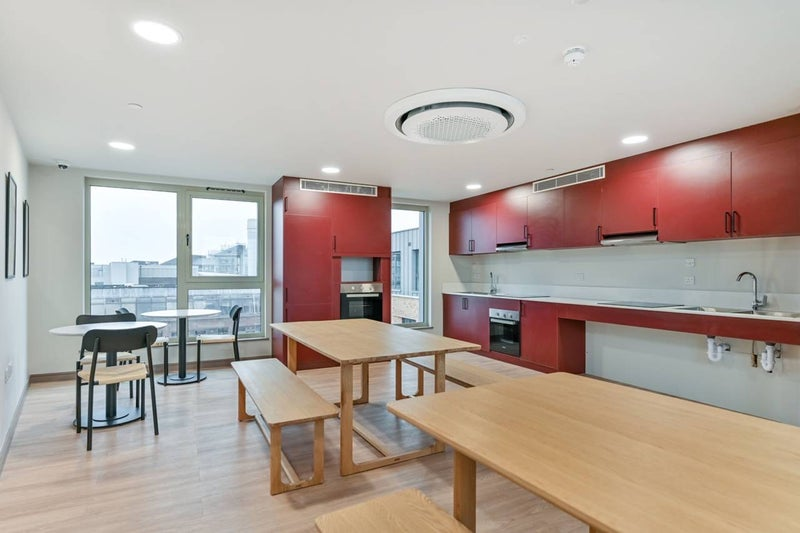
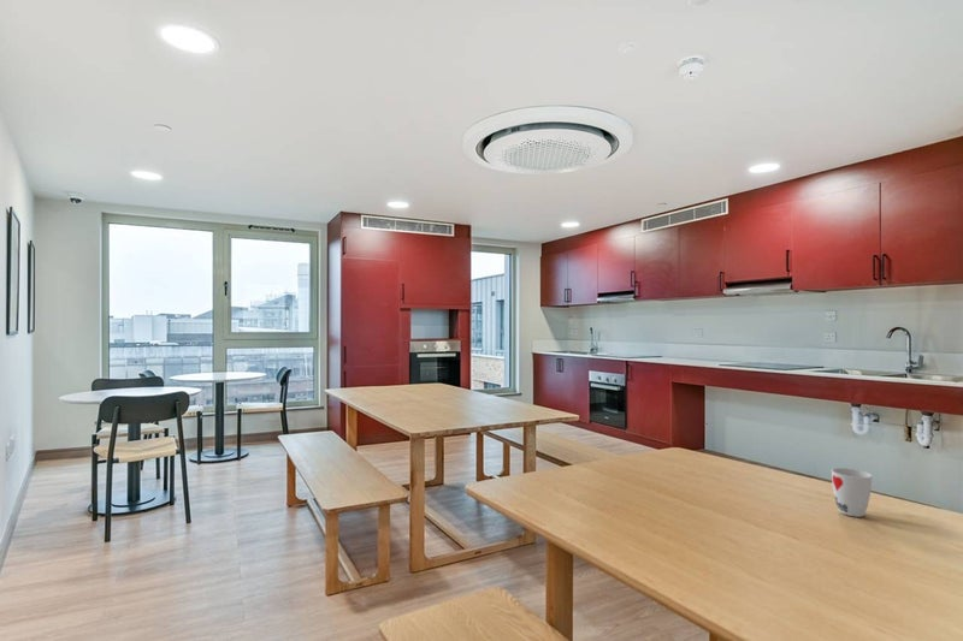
+ cup (851, 492)
